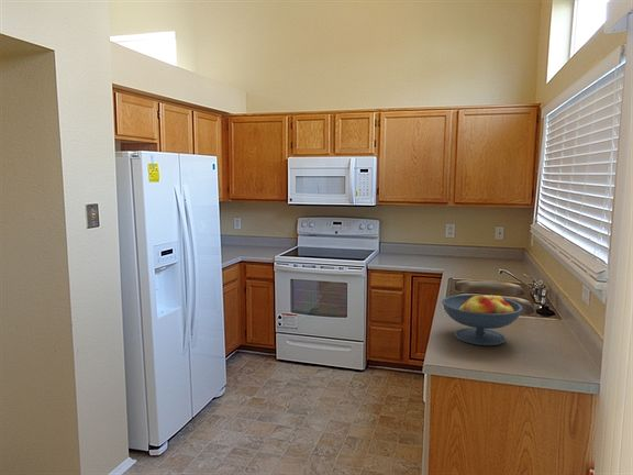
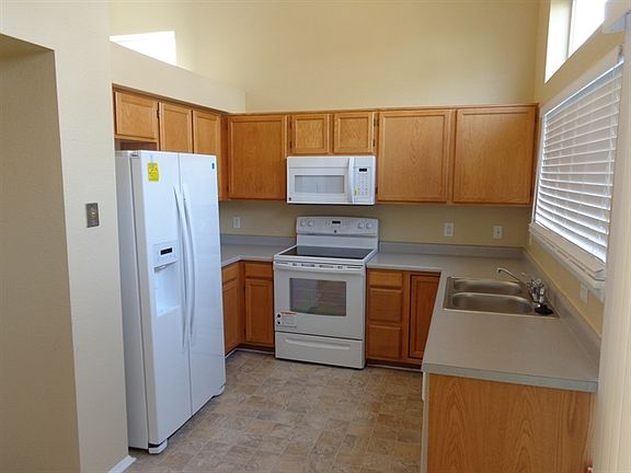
- fruit bowl (480, 314)
